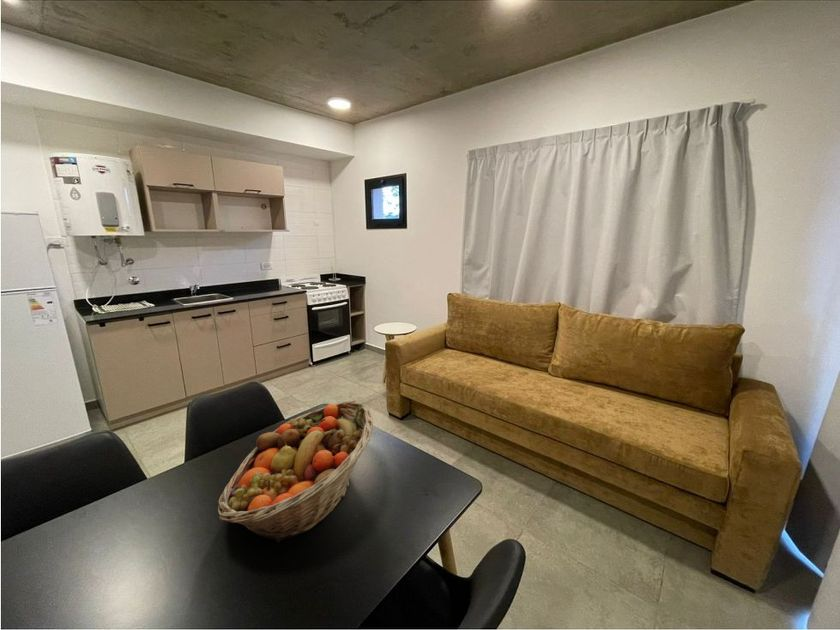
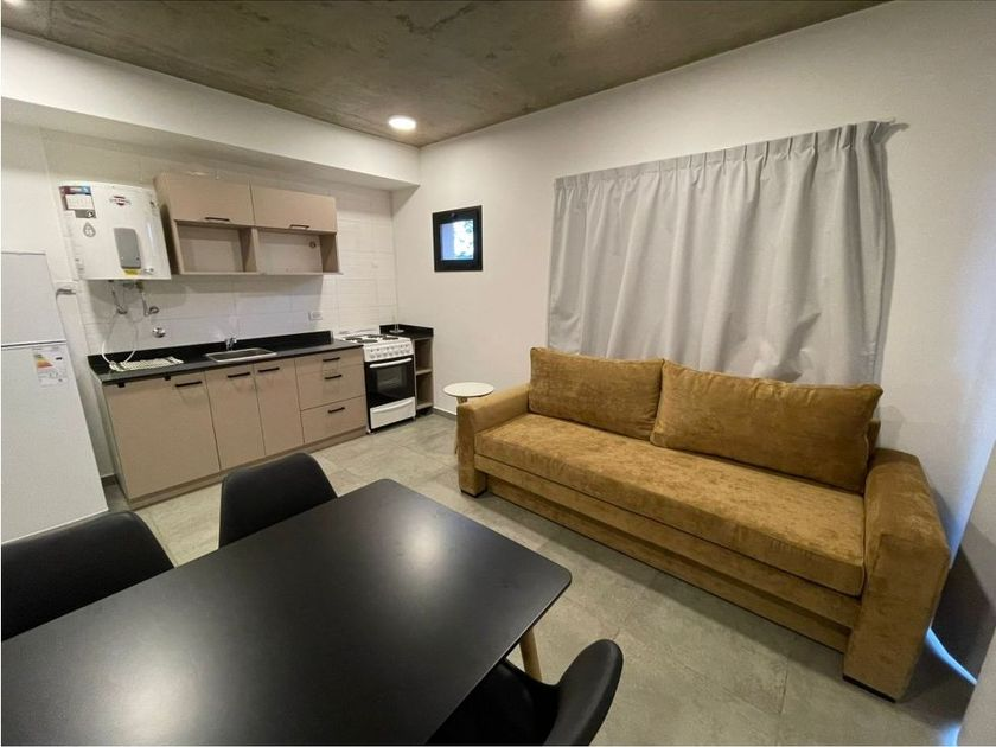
- fruit basket (305, 459)
